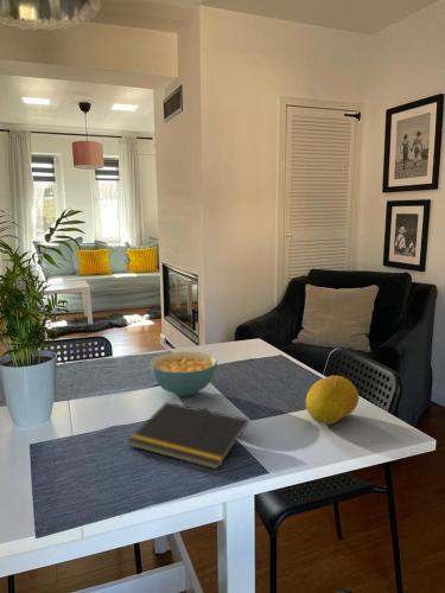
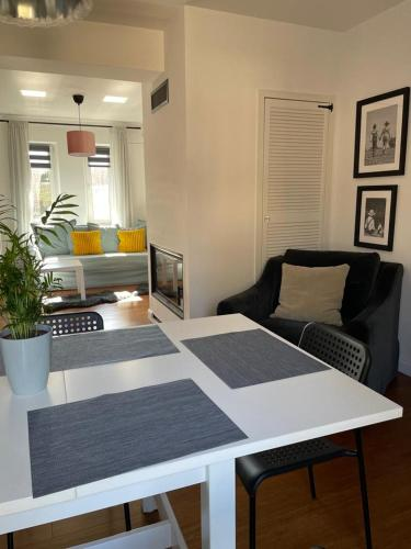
- cereal bowl (184, 376)
- notepad (189, 432)
- fruit (331, 400)
